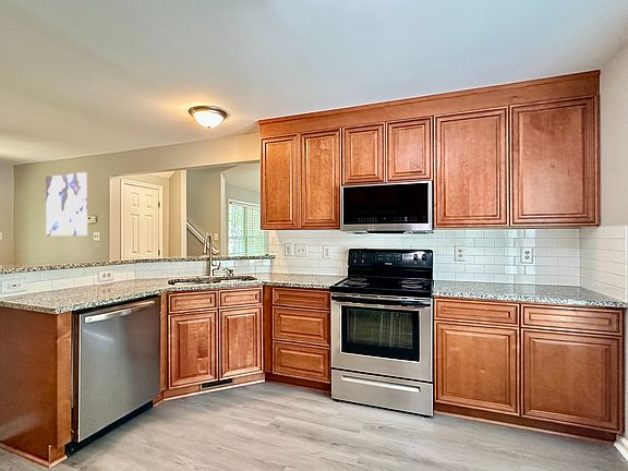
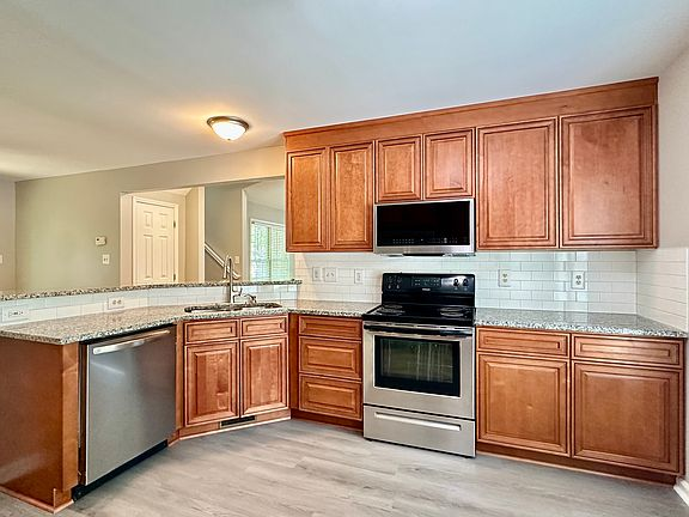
- wall art (65, 205)
